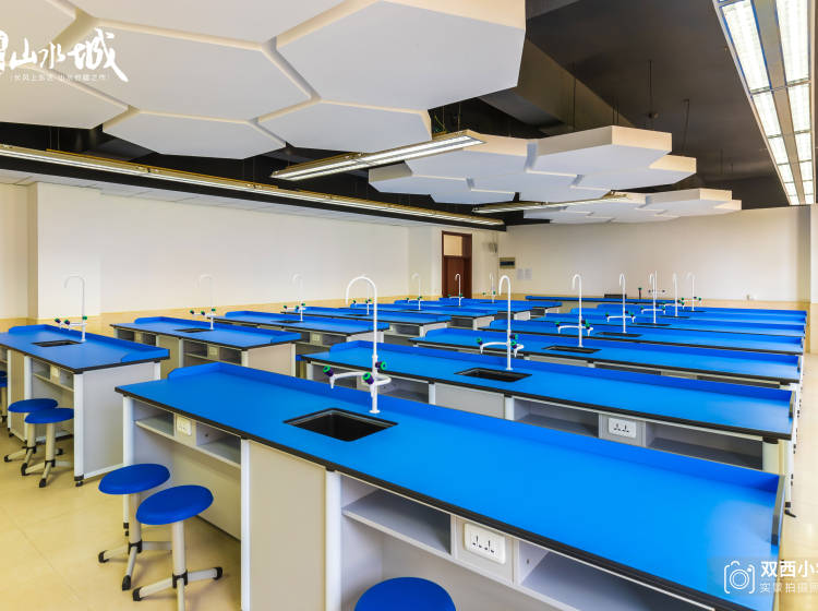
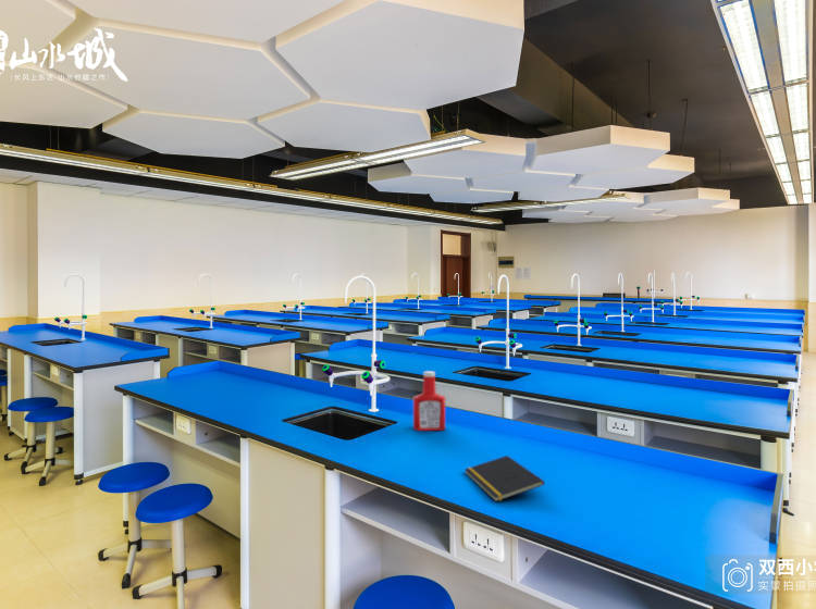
+ soap bottle (429, 400)
+ notepad (502, 476)
